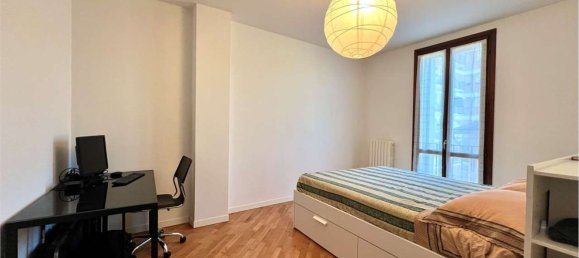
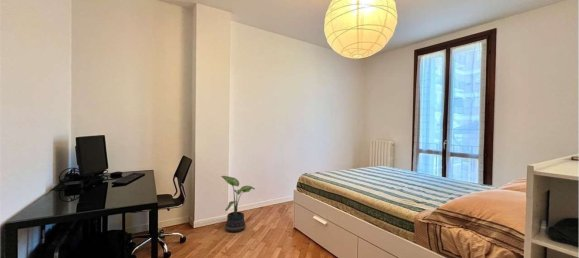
+ potted plant (237, 202)
